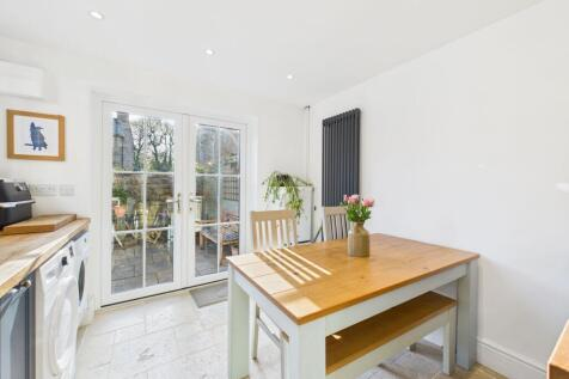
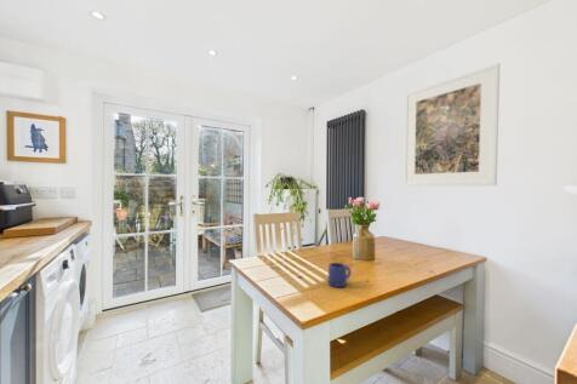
+ mug (339, 274)
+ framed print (444, 133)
